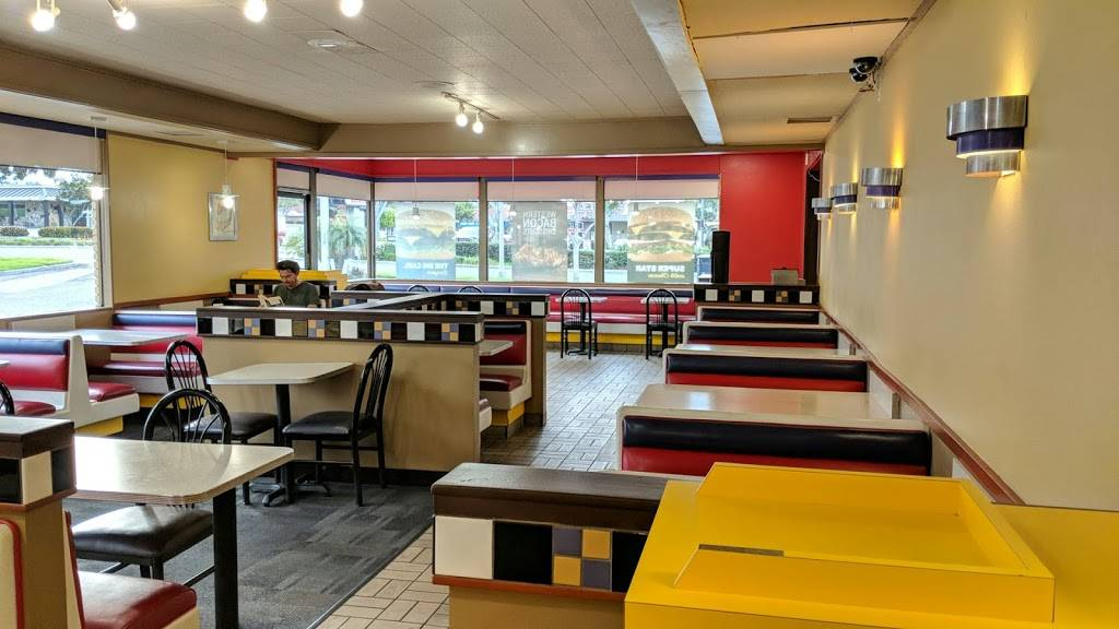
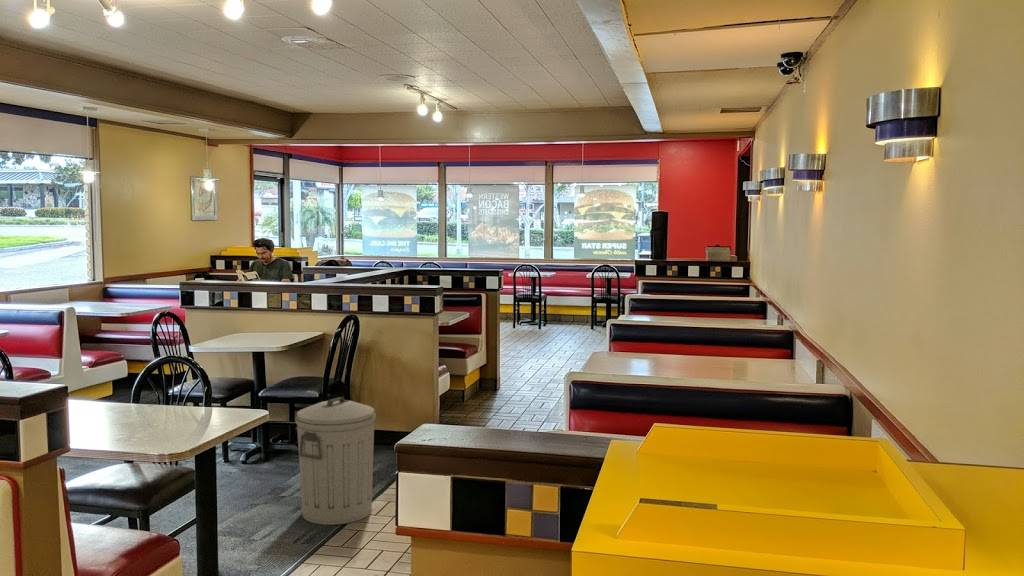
+ trash can (336, 455)
